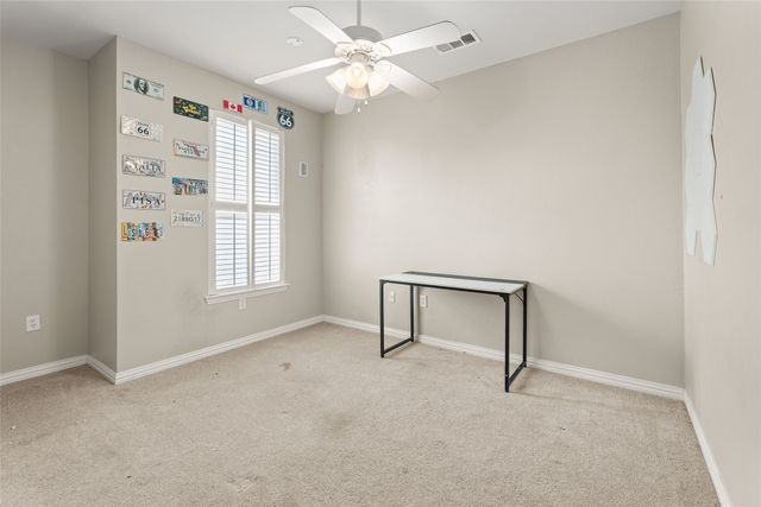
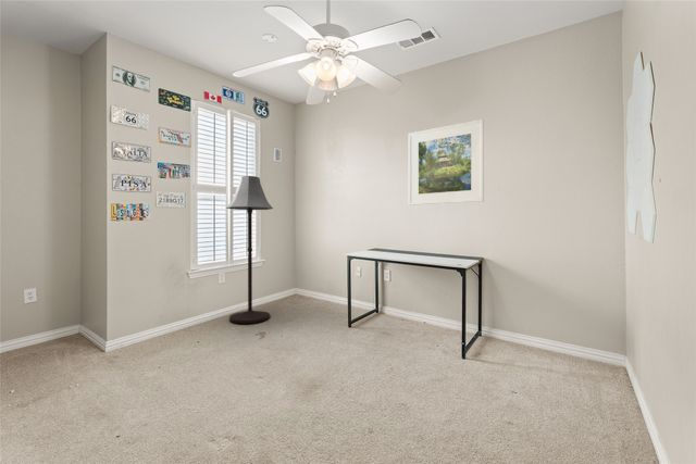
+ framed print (444, 165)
+ floor lamp (249, 247)
